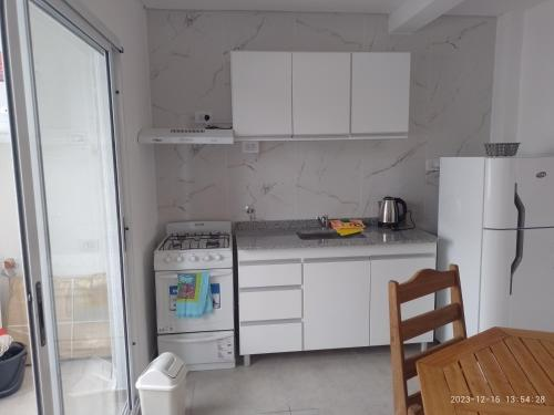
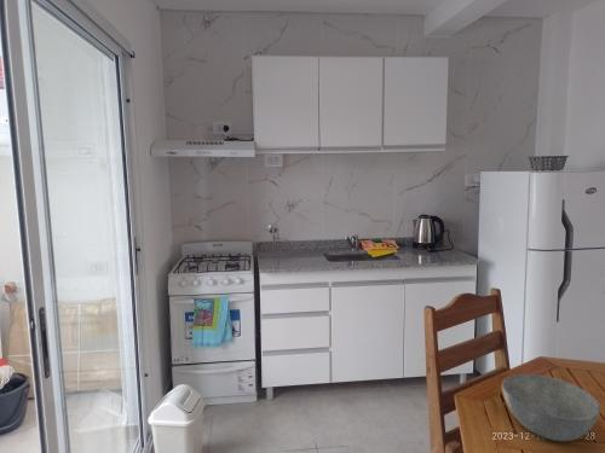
+ bowl (547, 411)
